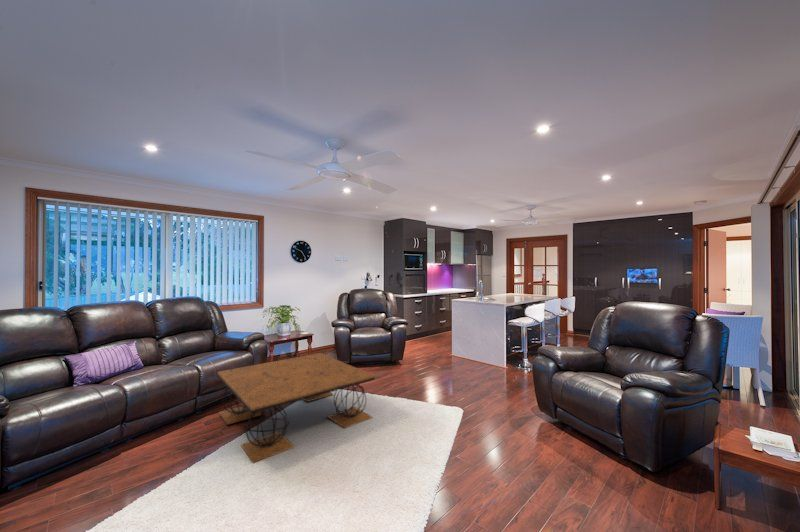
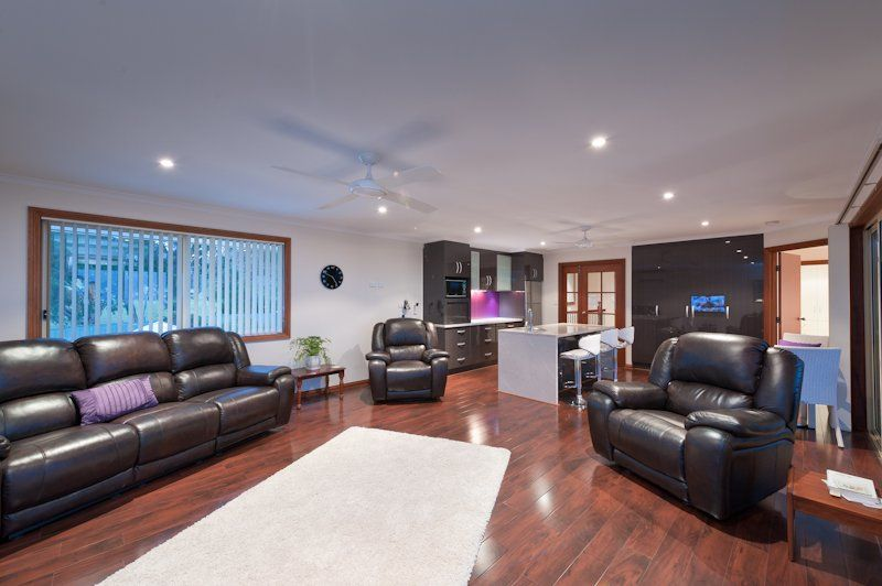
- coffee table (294, 394)
